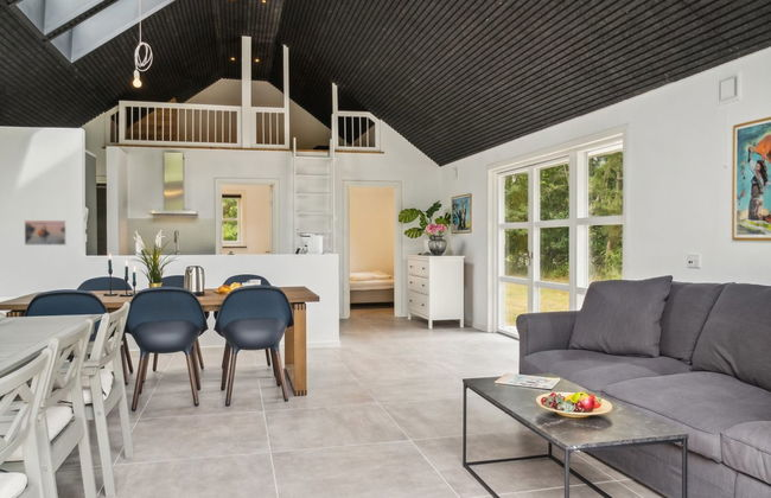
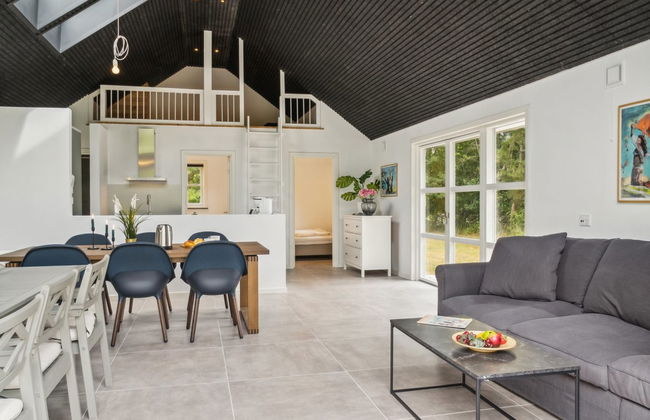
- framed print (45, 232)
